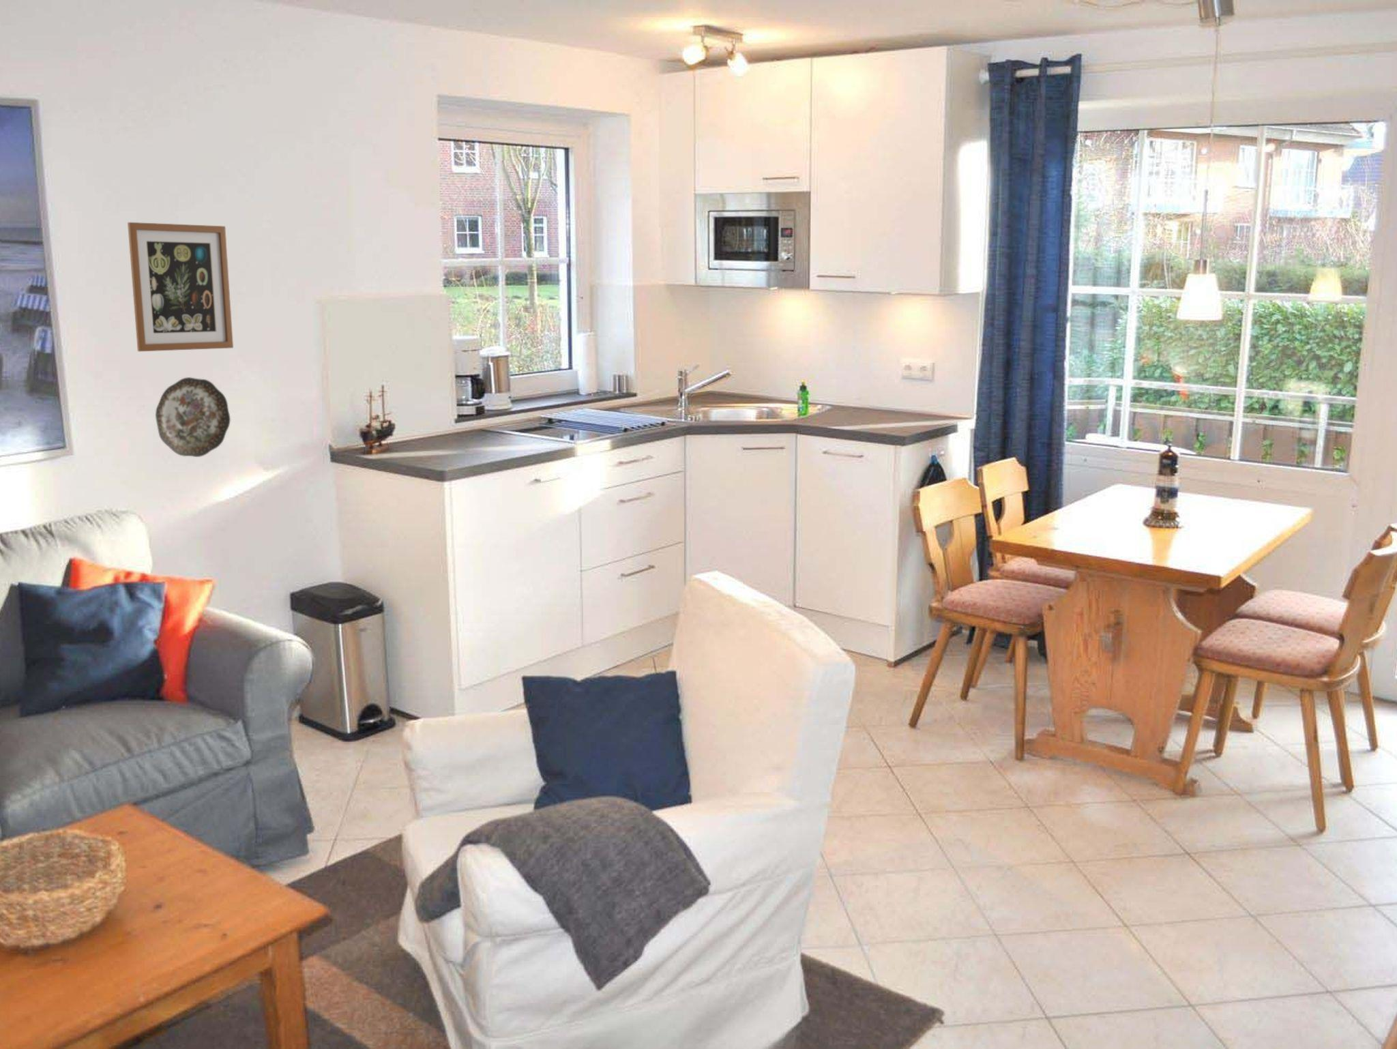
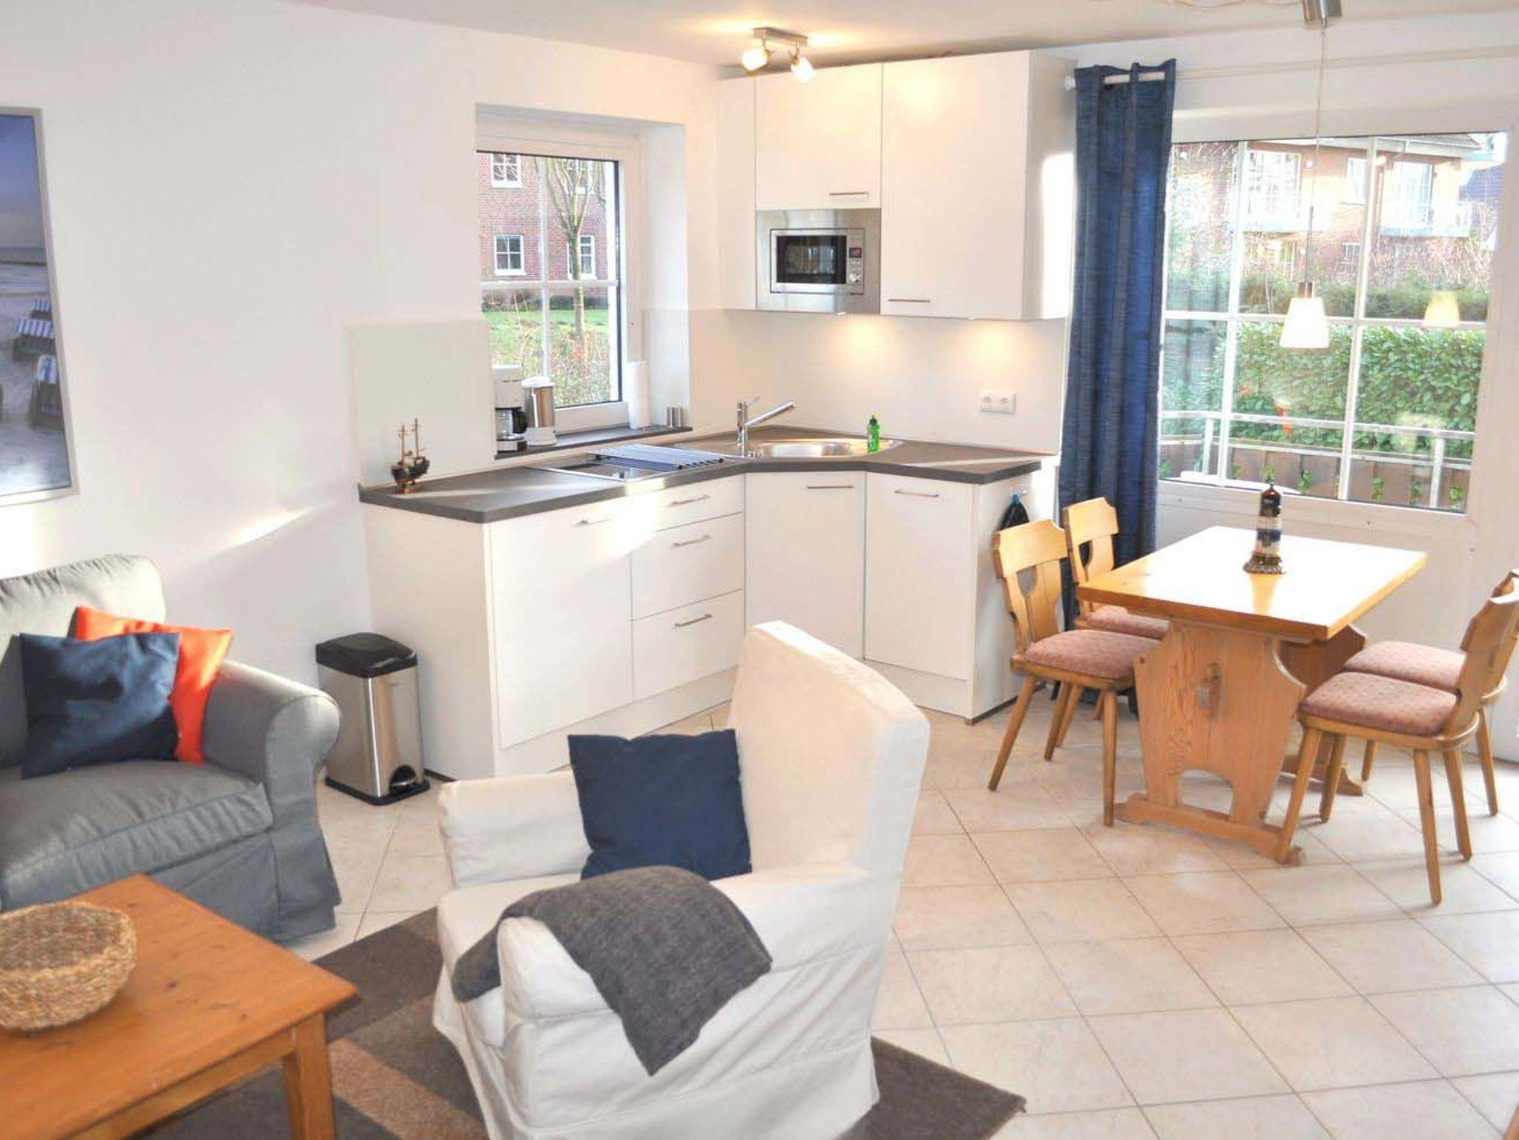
- decorative plate (192, 417)
- wall art (182, 288)
